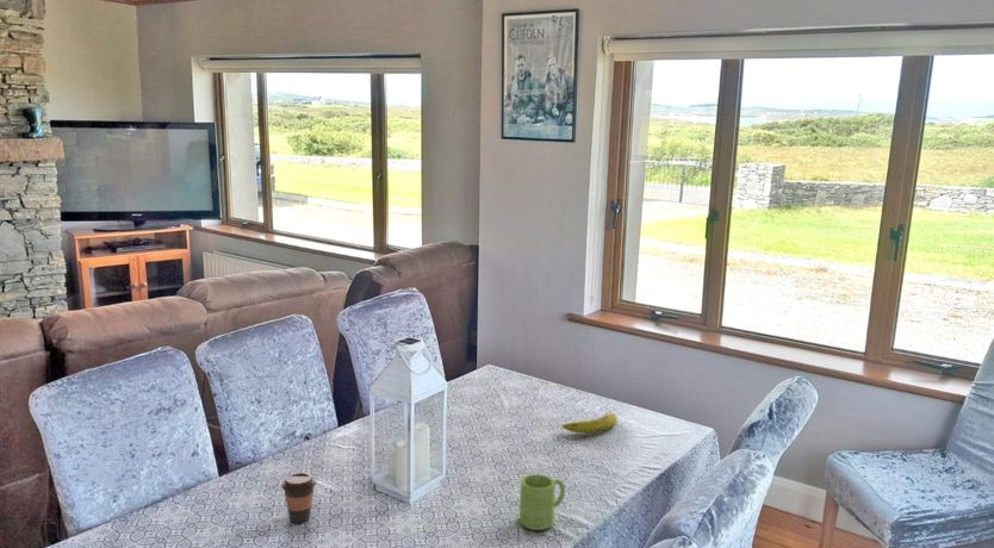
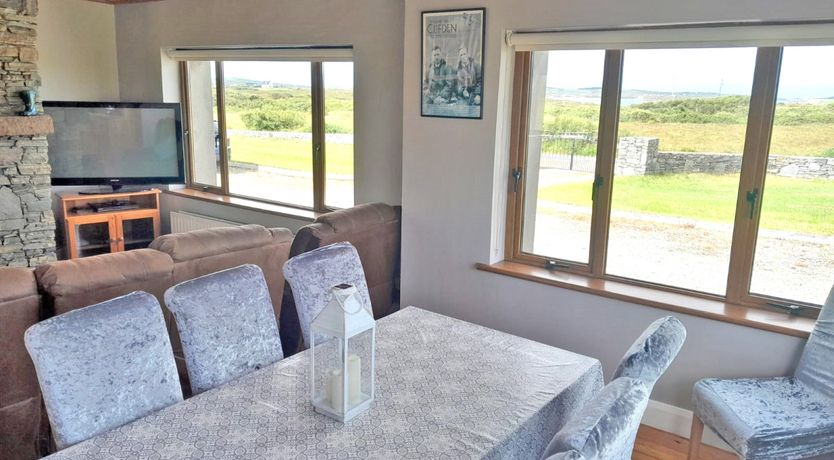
- coffee cup (299, 498)
- fruit (590, 422)
- mug (543, 499)
